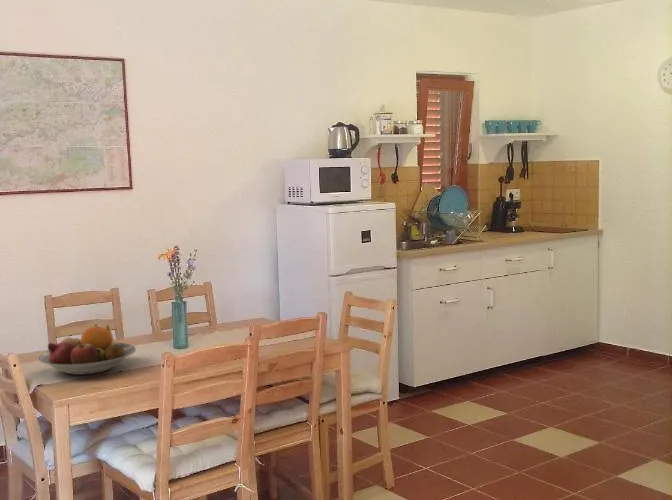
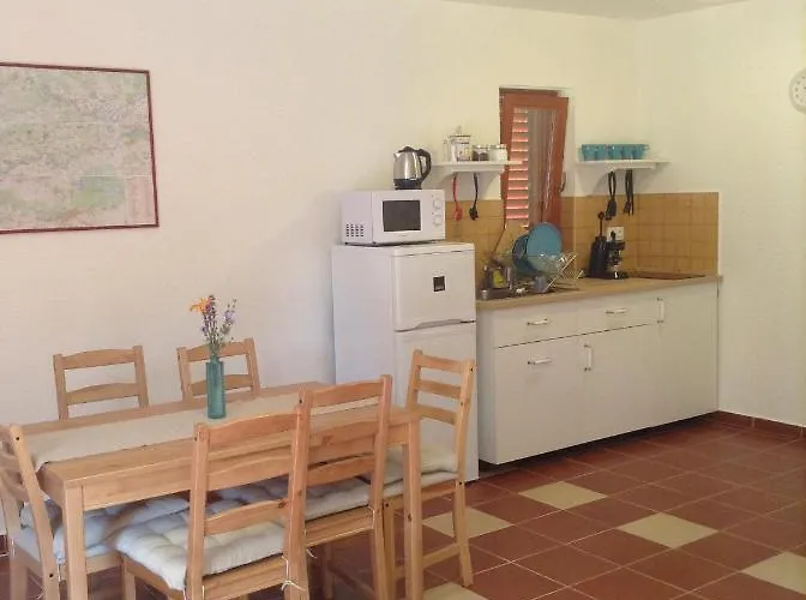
- fruit bowl (87, 349)
